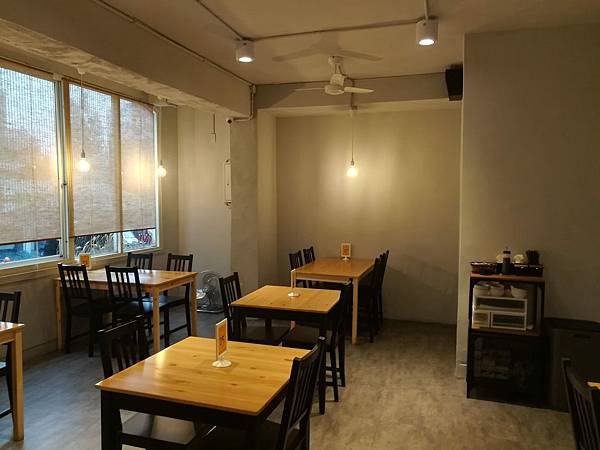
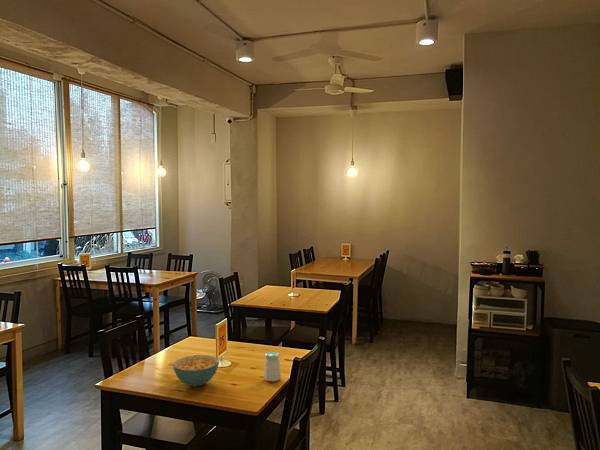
+ salt shaker (272, 366)
+ cereal bowl (196, 373)
